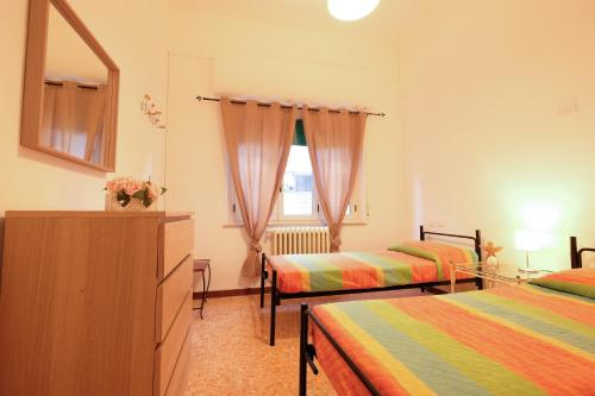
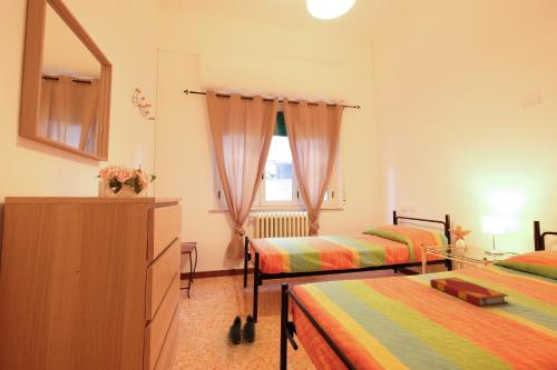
+ hardback book (466, 290)
+ boots (241, 324)
